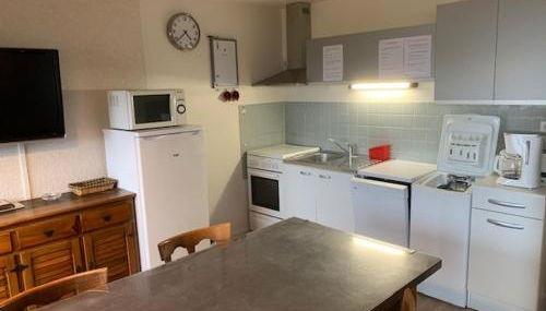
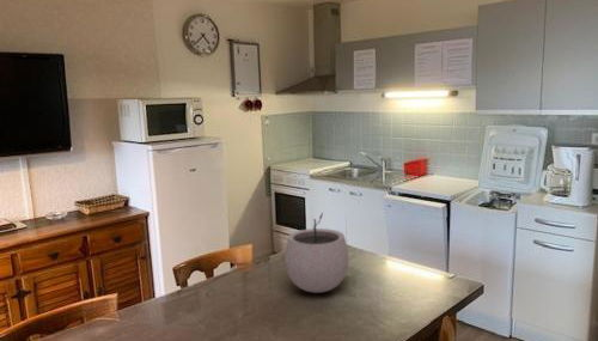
+ plant pot (316, 250)
